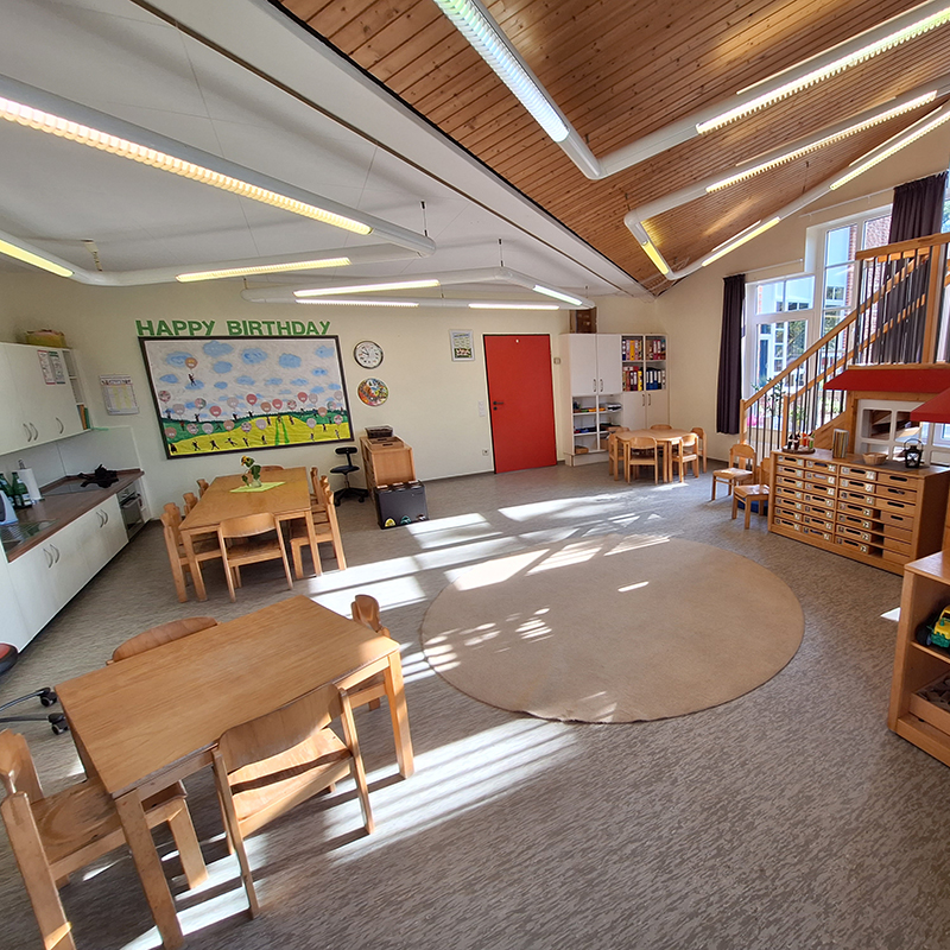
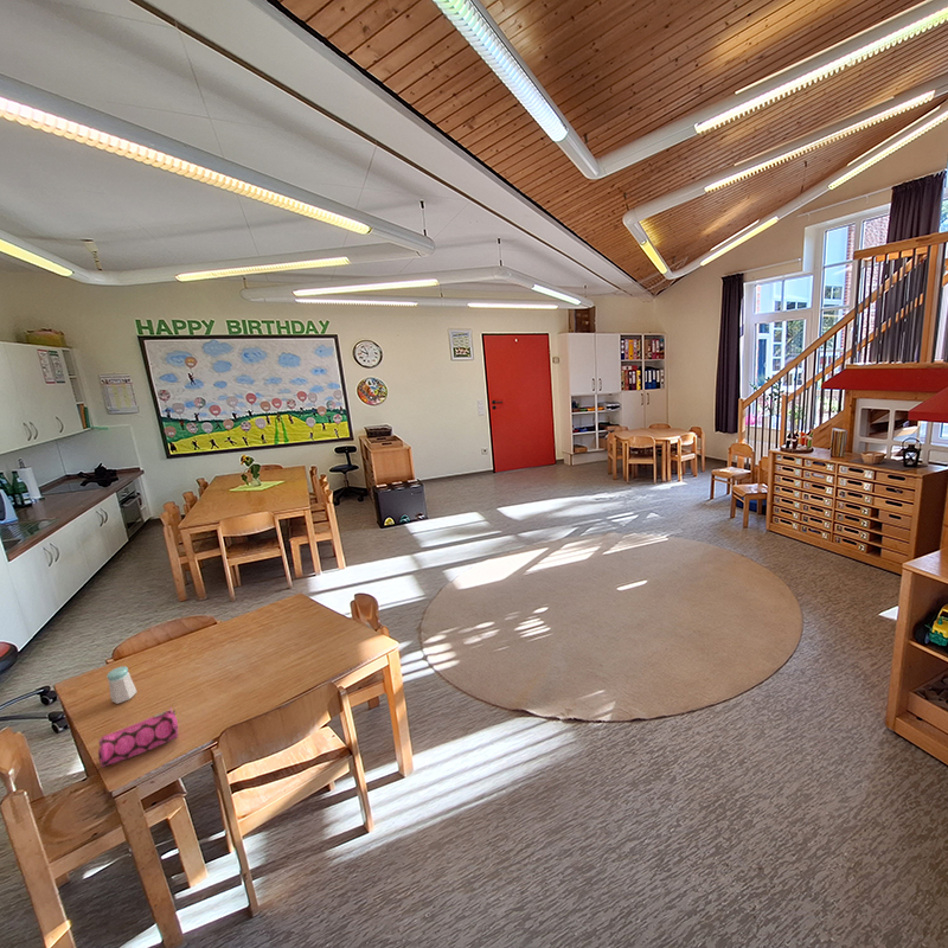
+ salt shaker (121, 684)
+ pencil case (139, 736)
